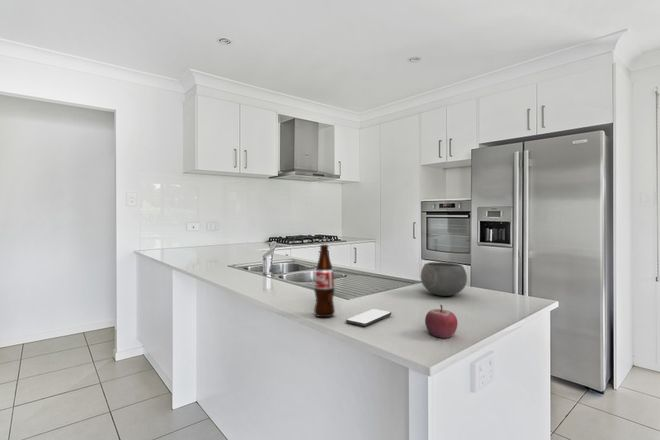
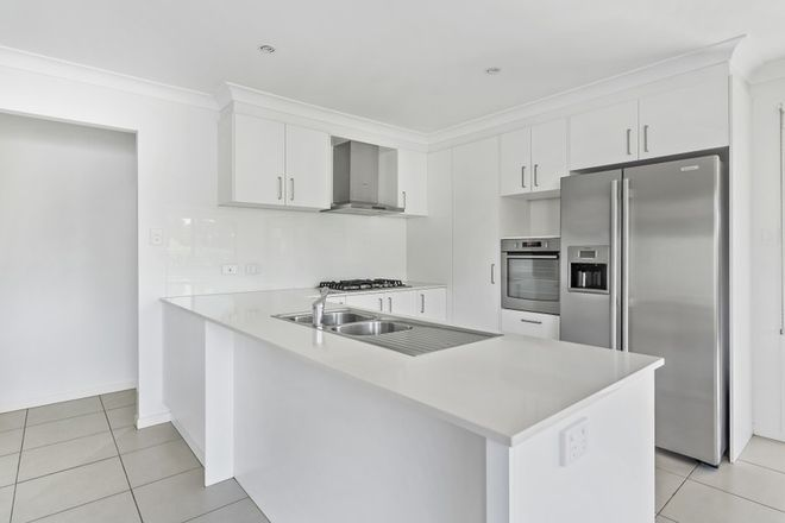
- bowl (443, 279)
- fruit (441, 319)
- bottle (324, 280)
- smartphone (369, 317)
